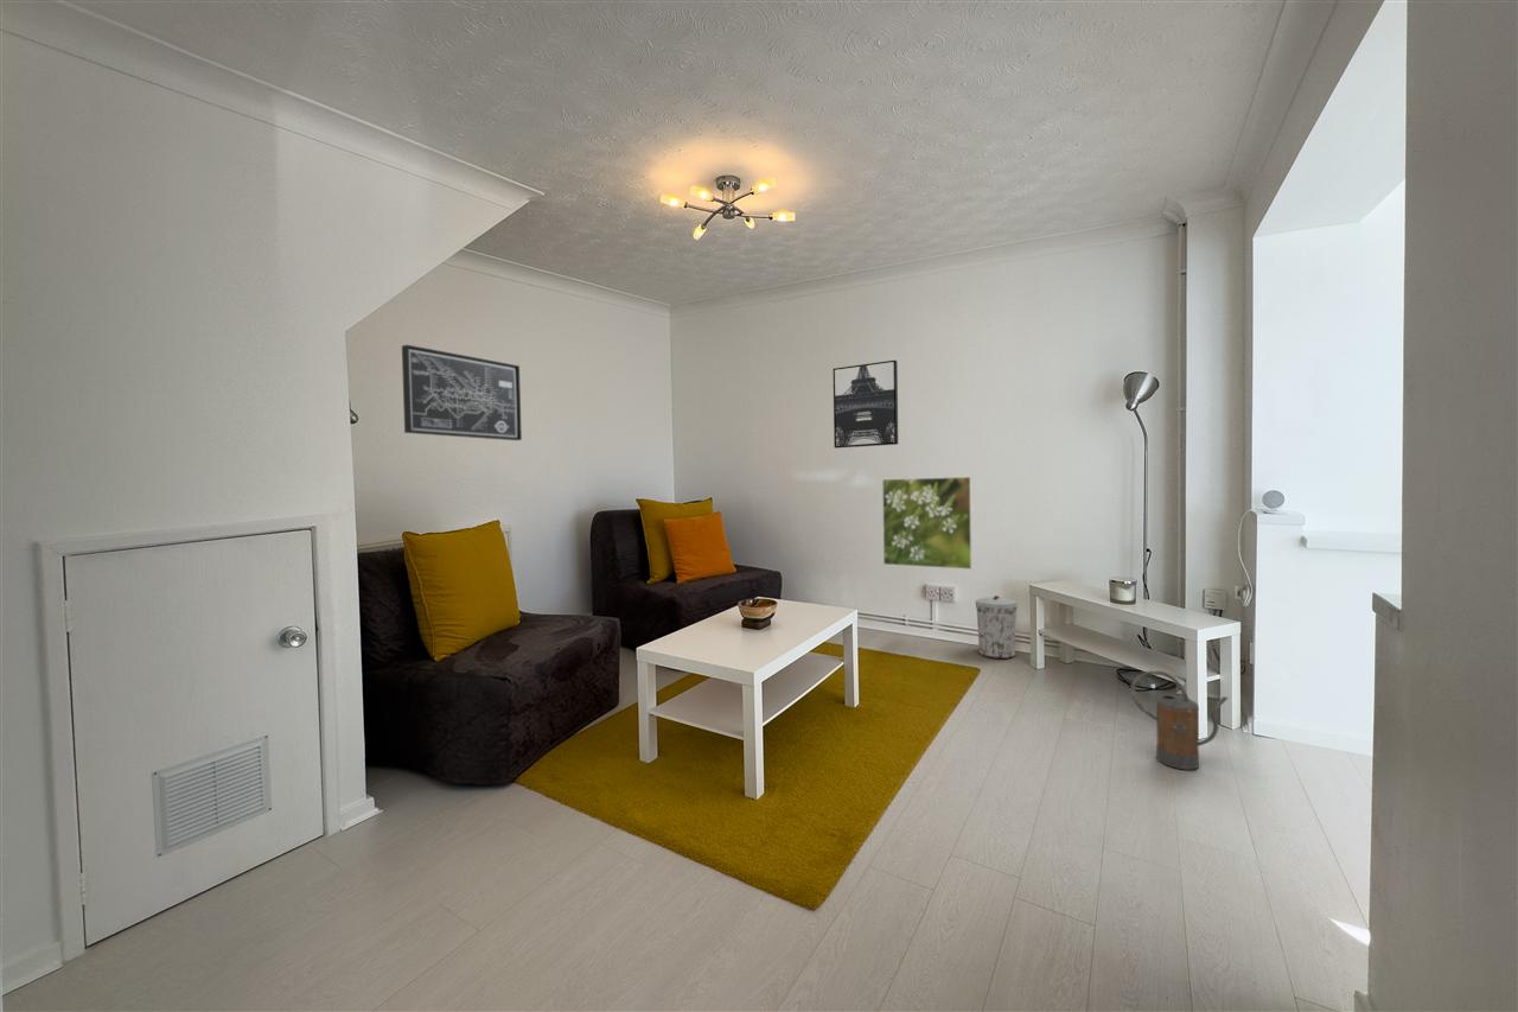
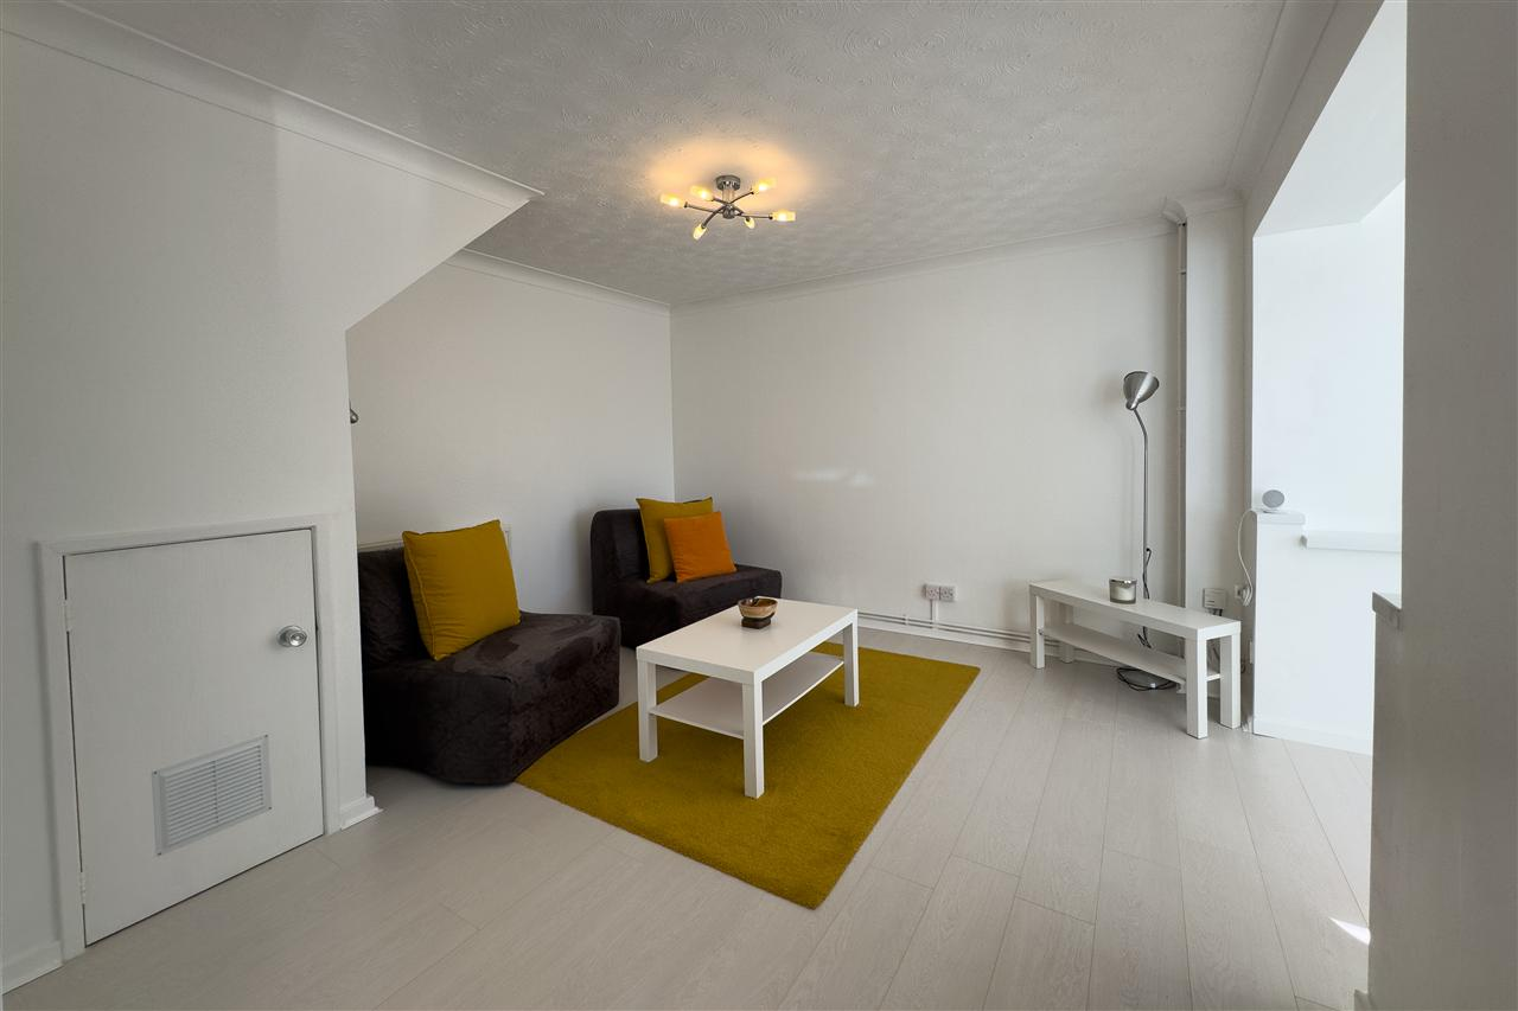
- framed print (925, 522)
- trash can (996, 624)
- watering can (1178, 717)
- wall art (466, 396)
- wall art (865, 405)
